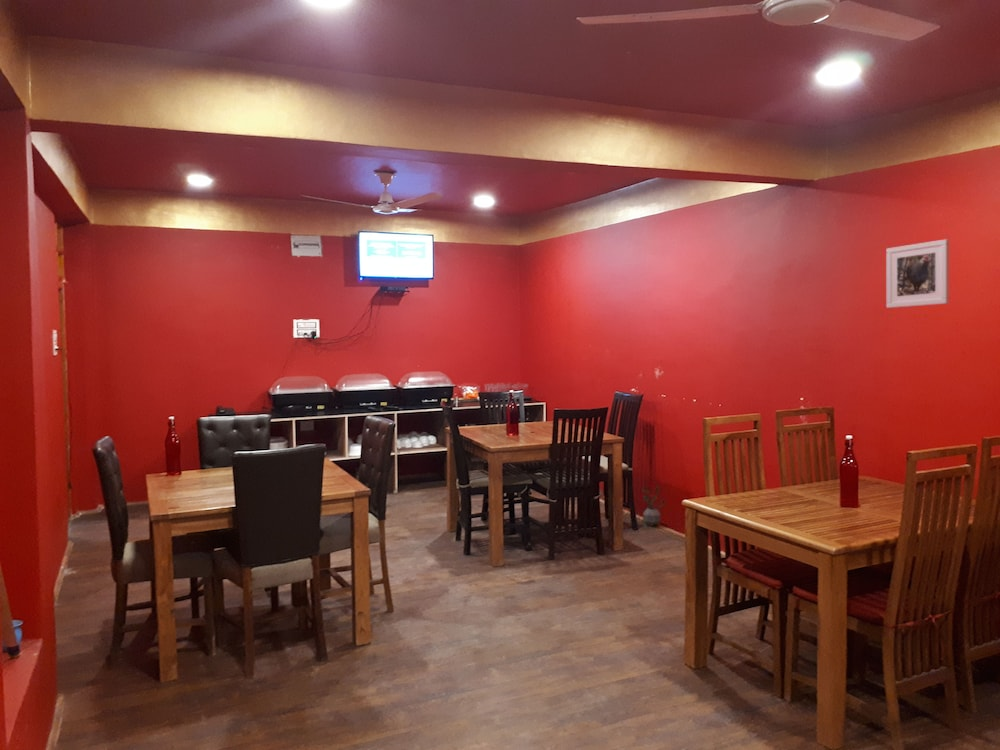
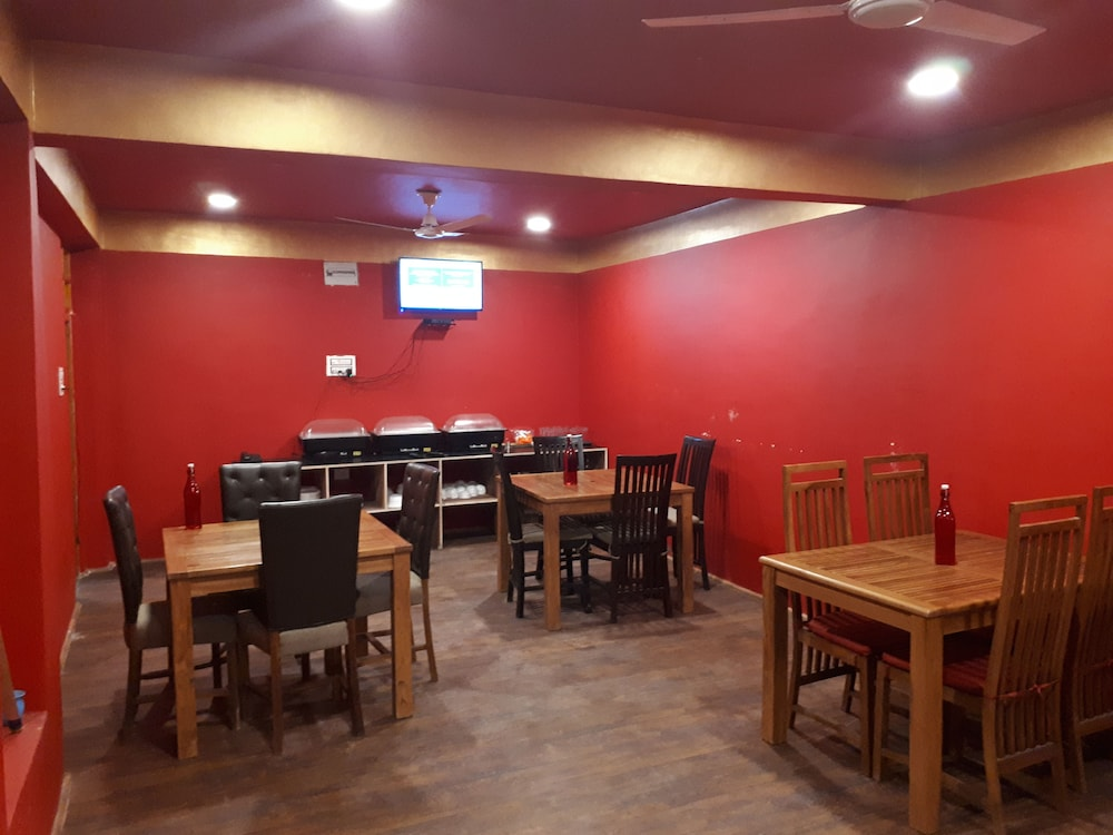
- potted plant (652, 505)
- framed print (916, 275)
